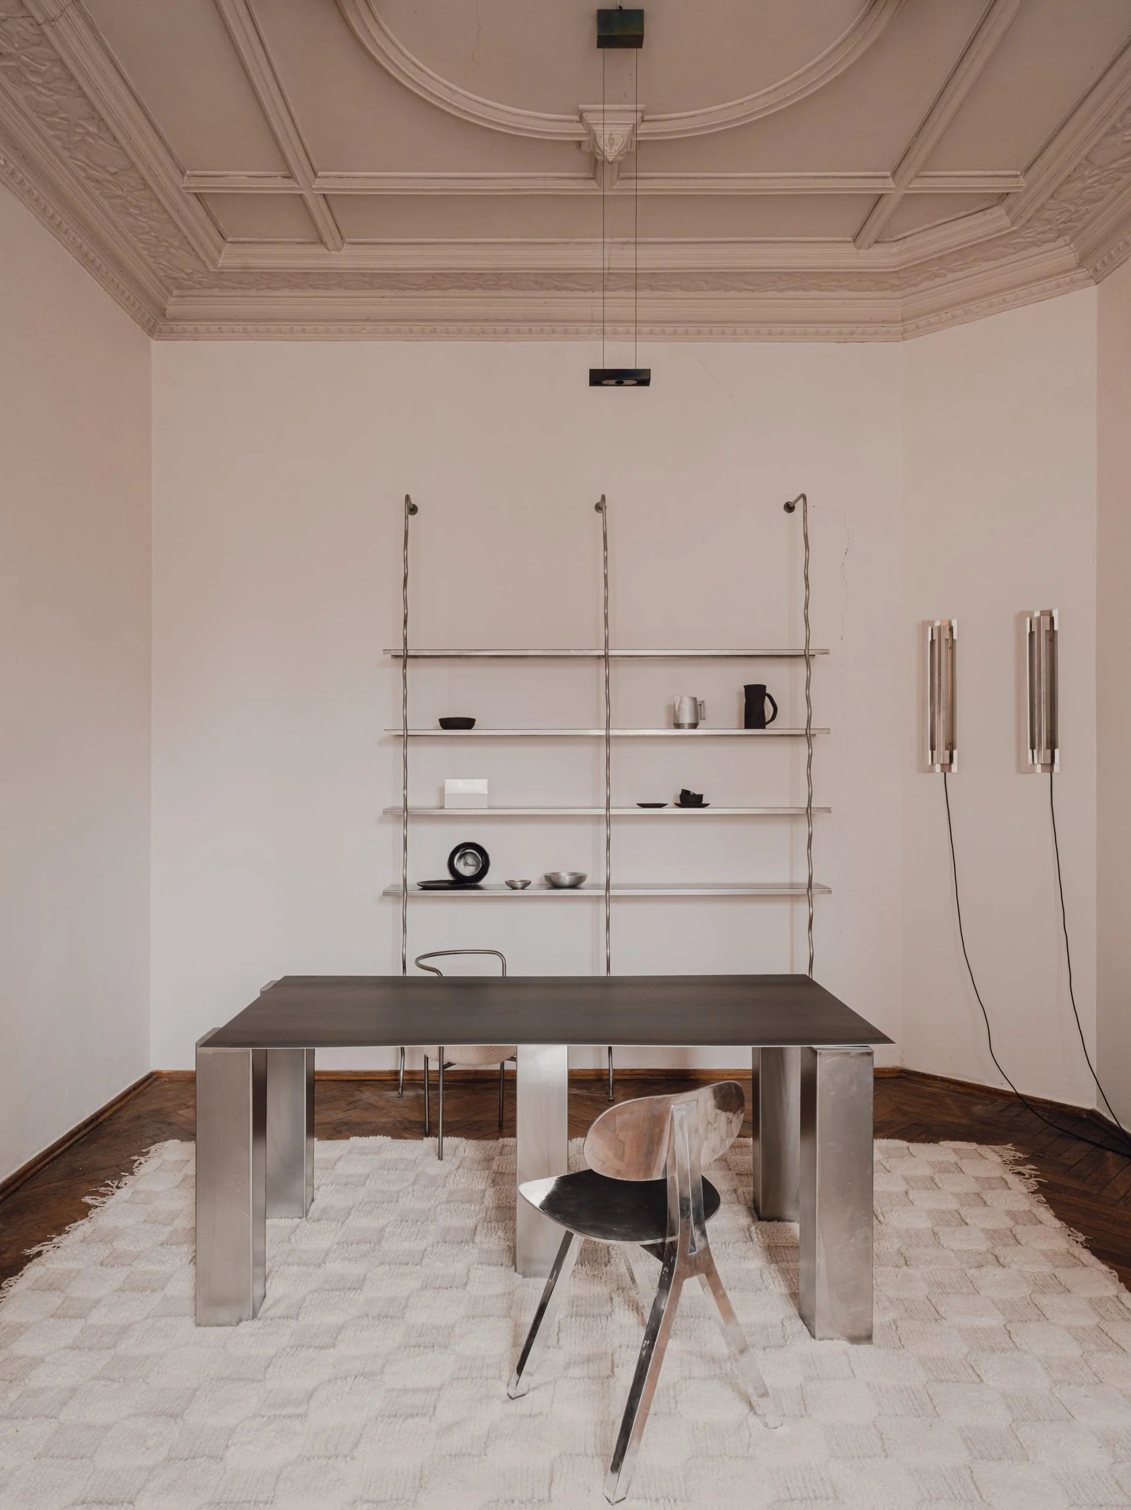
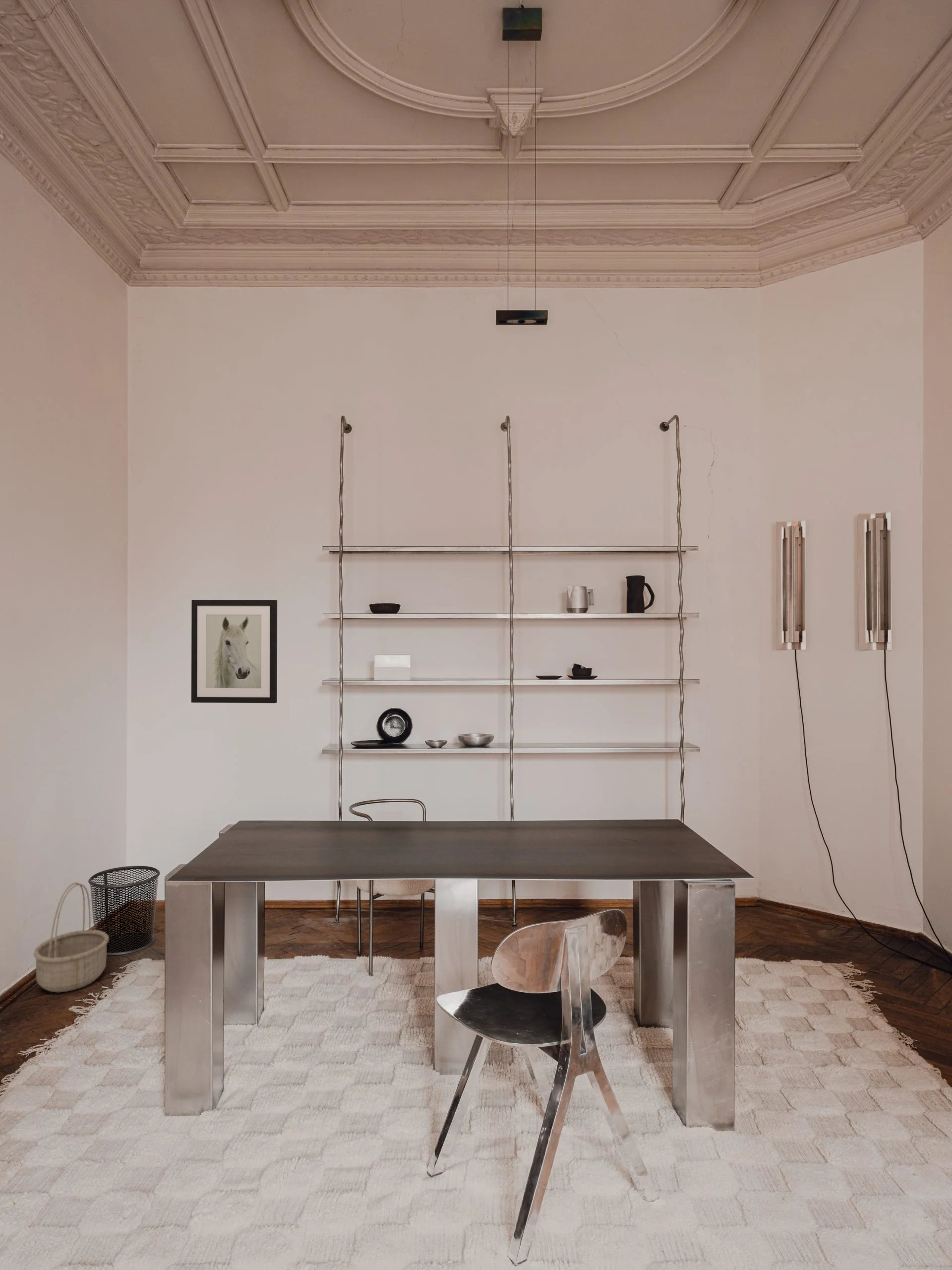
+ trash can (124, 910)
+ basket (72, 932)
+ wall art (234, 651)
